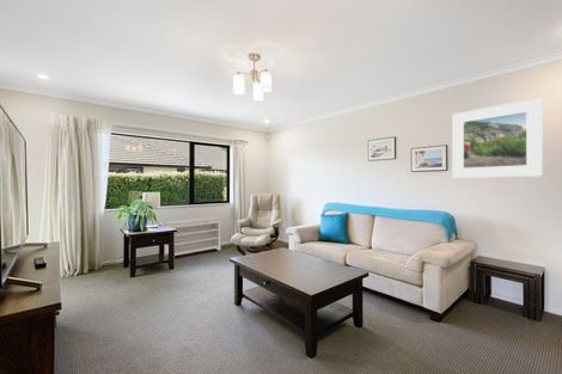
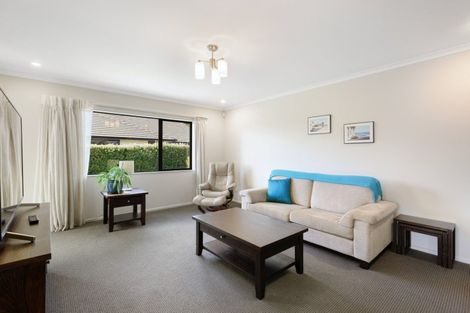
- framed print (493, 141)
- bench (193, 235)
